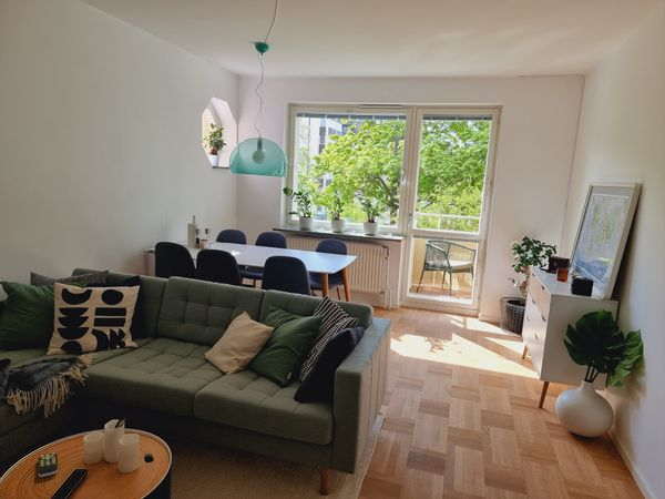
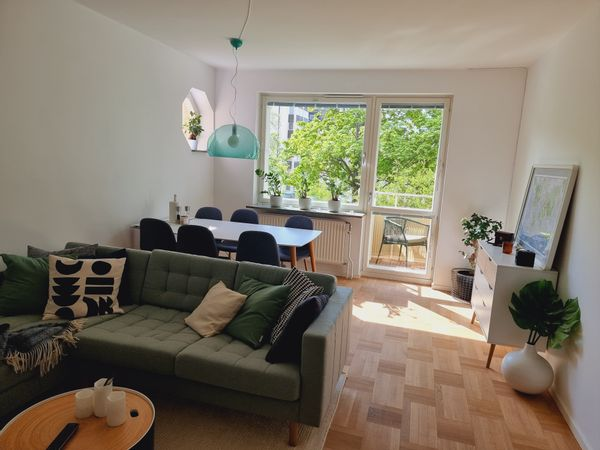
- remote control (48, 464)
